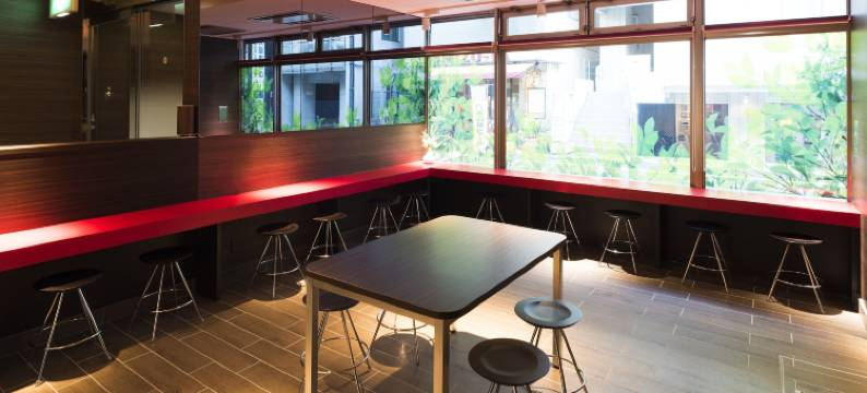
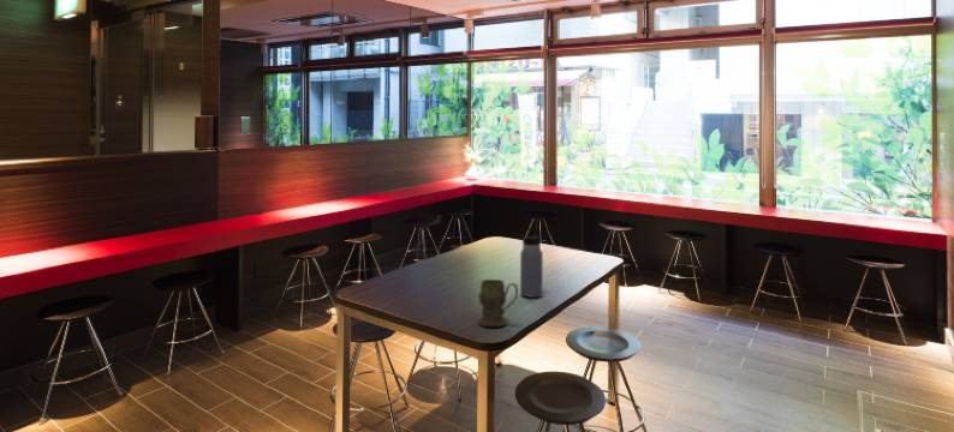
+ mug (497, 302)
+ water bottle (531, 262)
